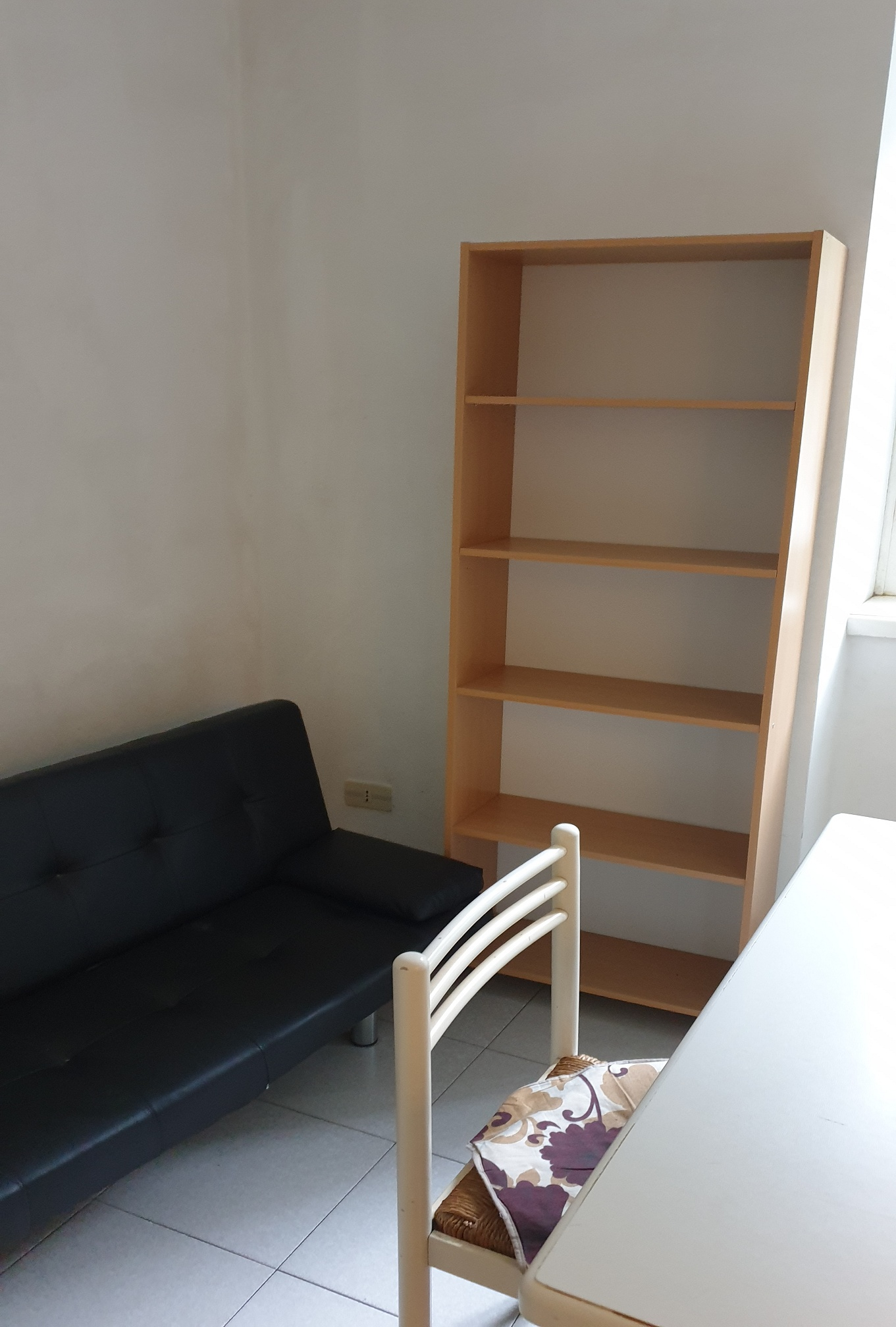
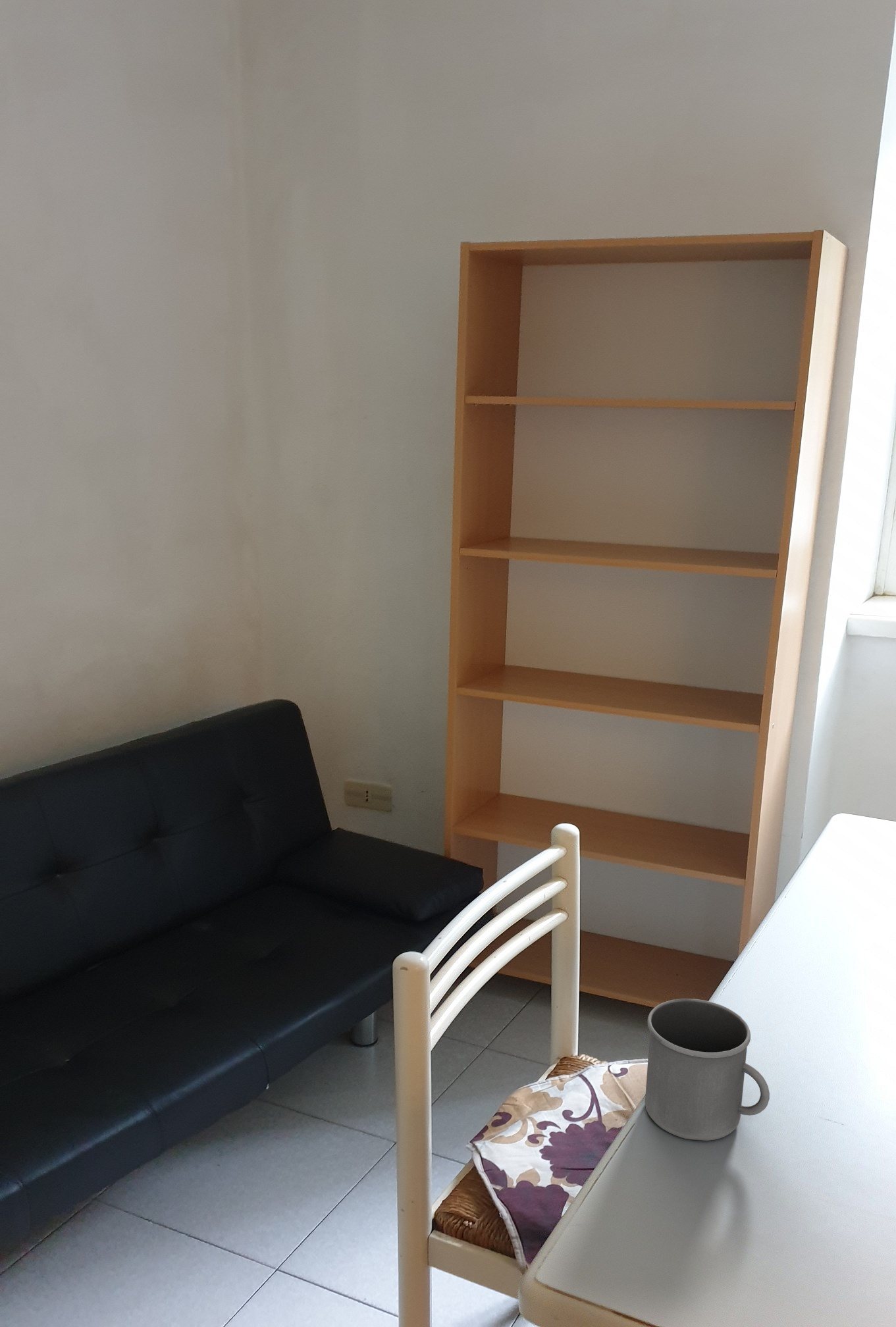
+ mug (707, 1072)
